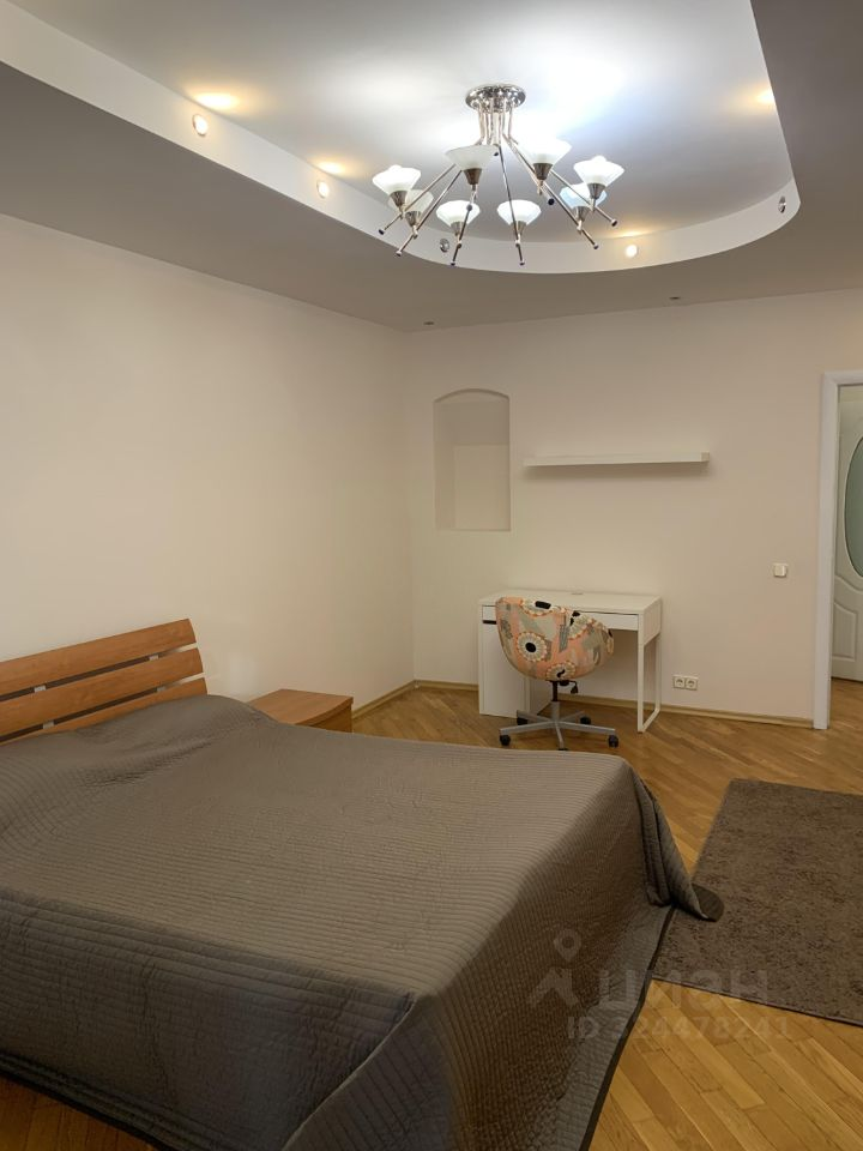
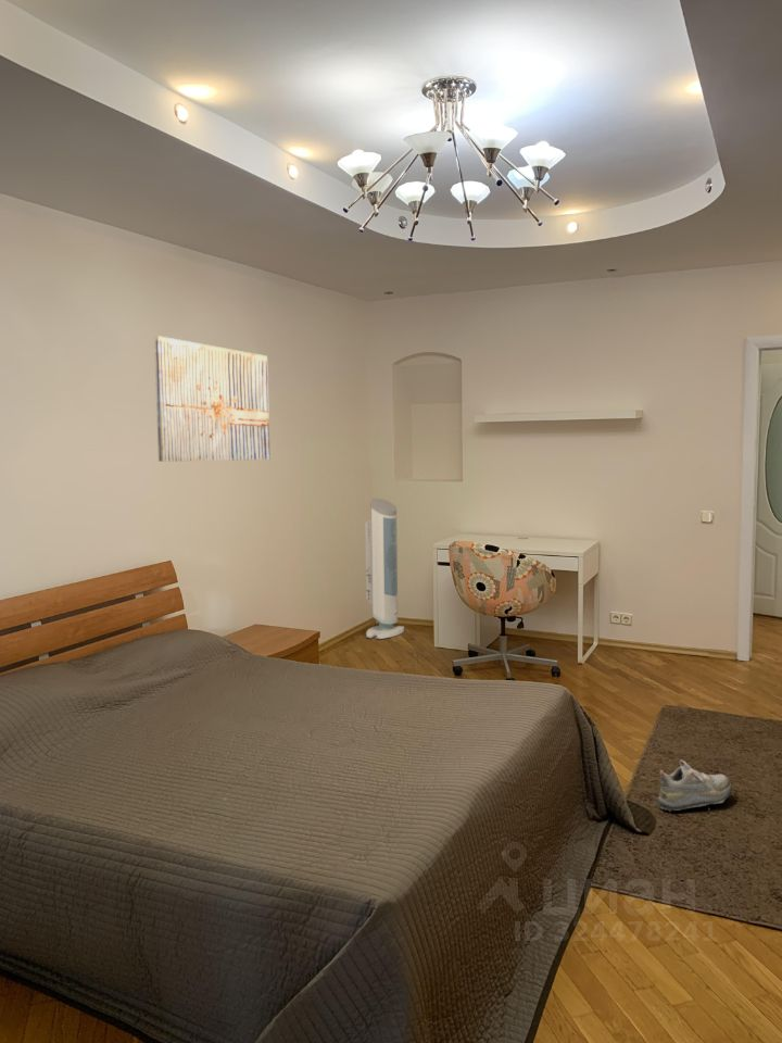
+ shoe (695, 782)
+ wall art (217, 403)
+ air purifier (383, 565)
